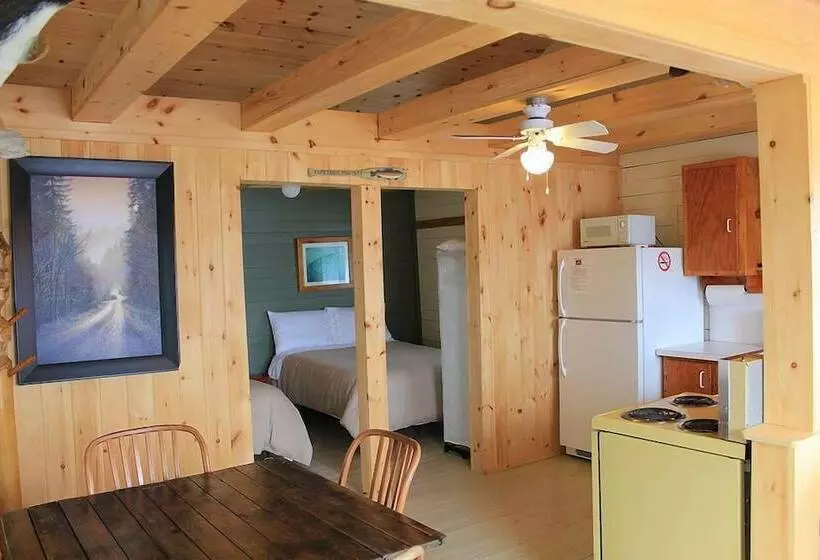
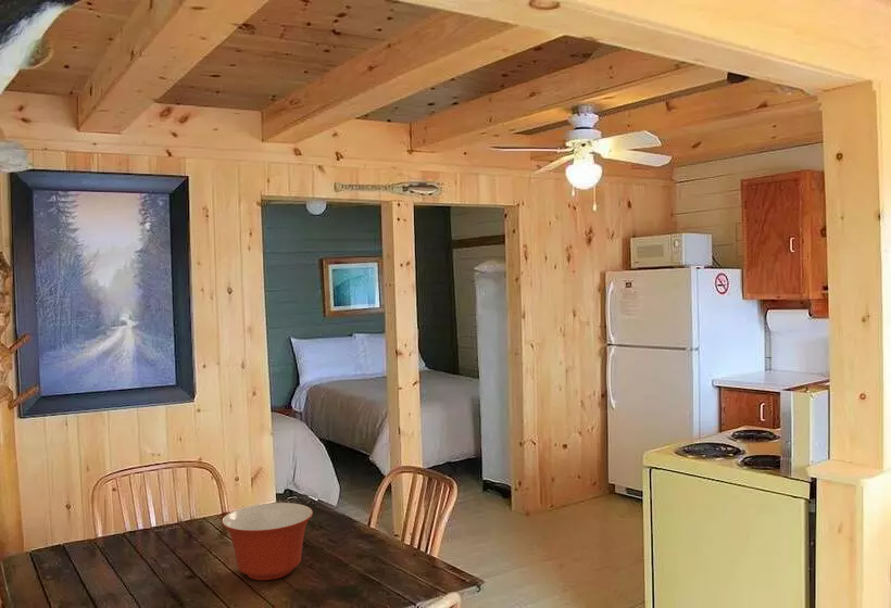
+ mixing bowl (268, 543)
